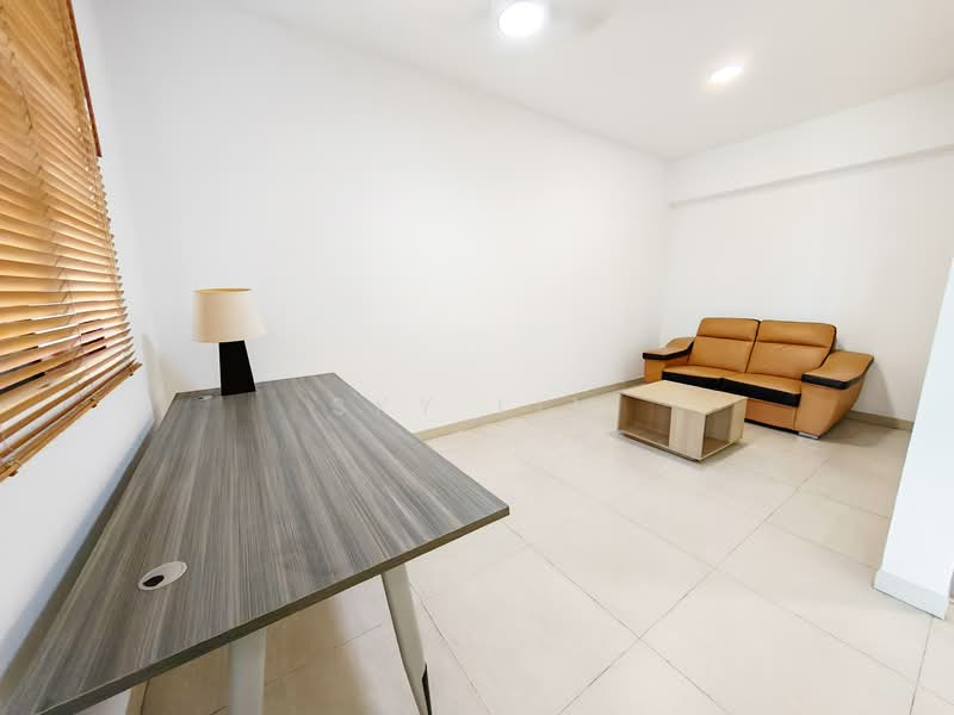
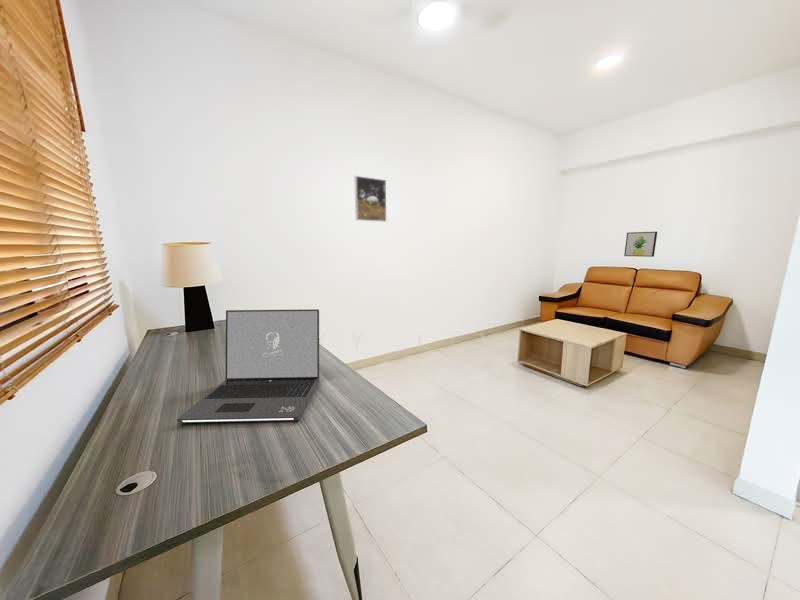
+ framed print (371, 199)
+ laptop (257, 358)
+ wall art (640, 244)
